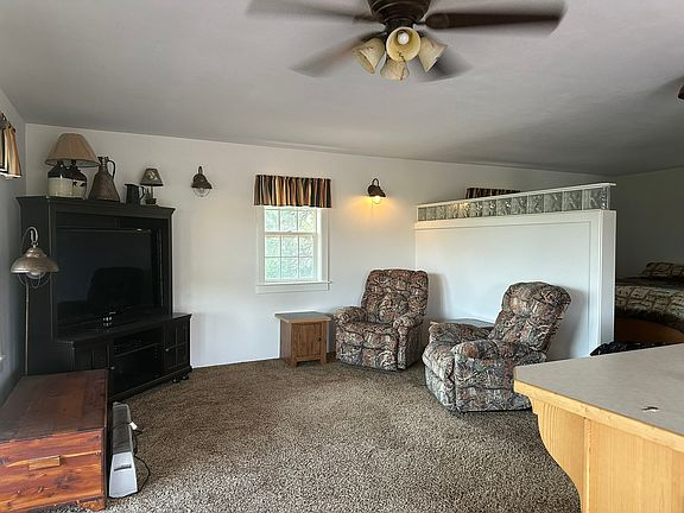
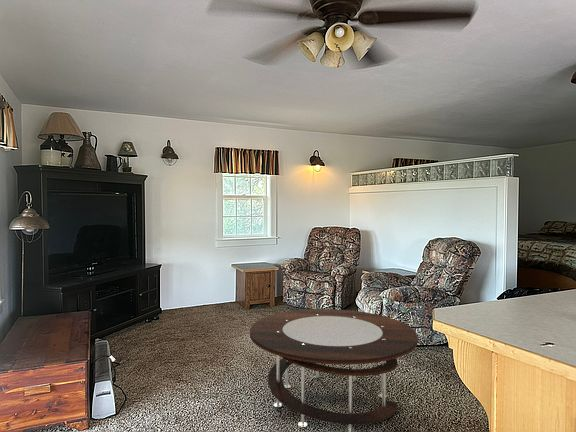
+ coffee table (331, 363)
